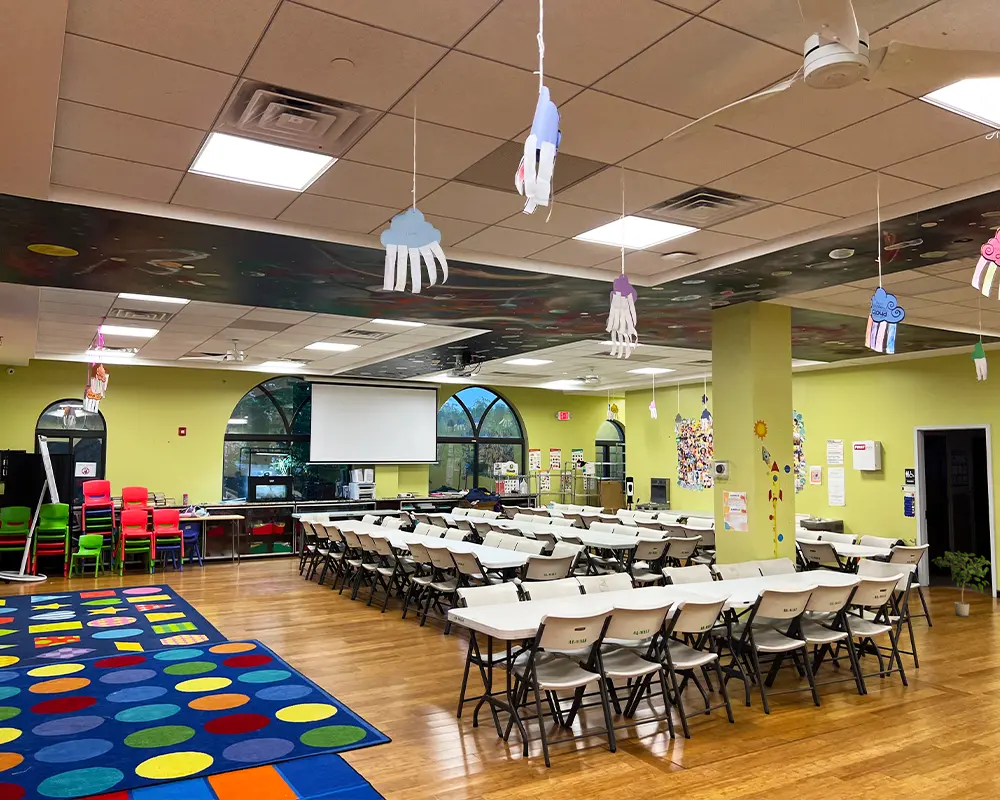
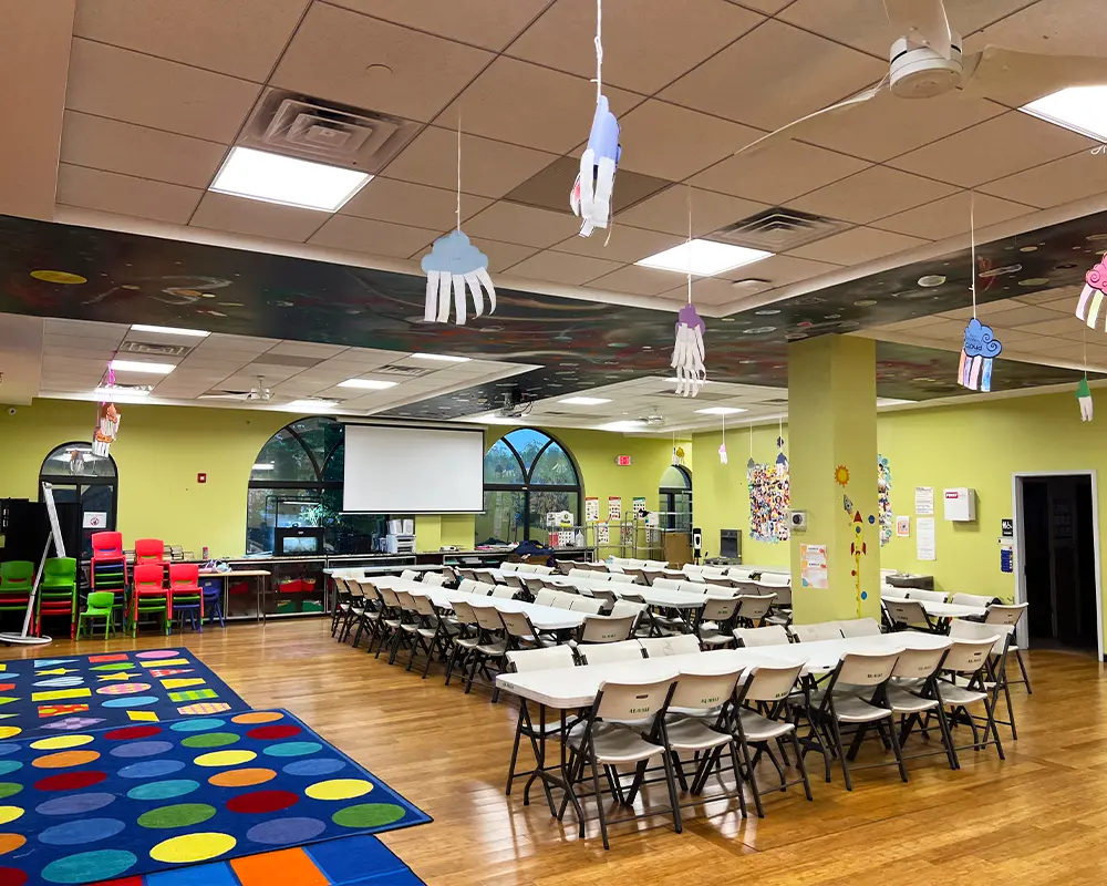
- potted plant (962, 583)
